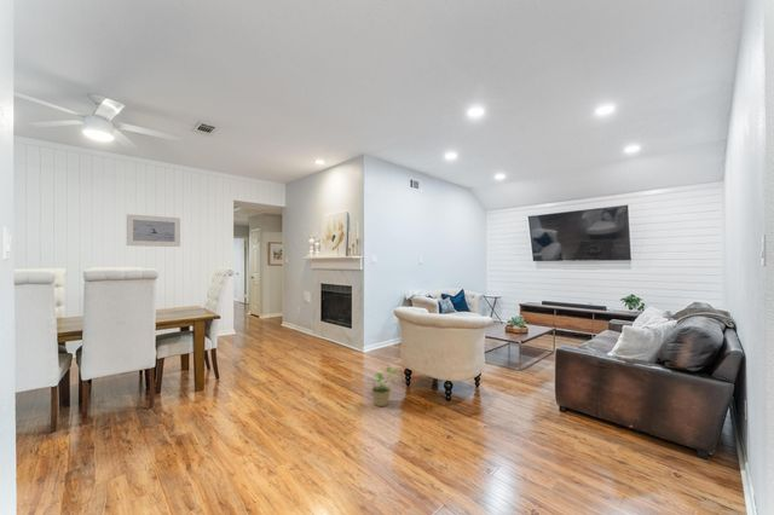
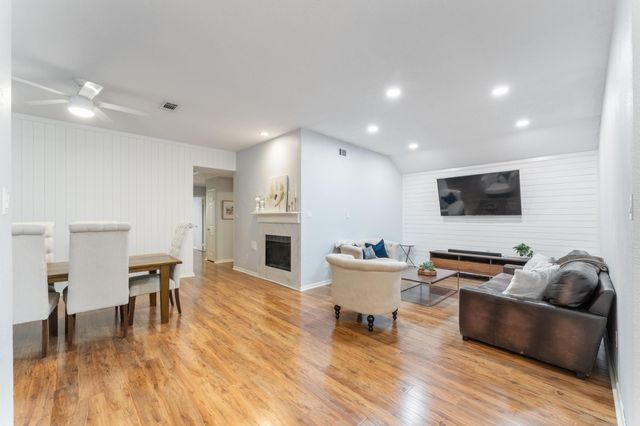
- potted plant (381, 387)
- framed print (154, 231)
